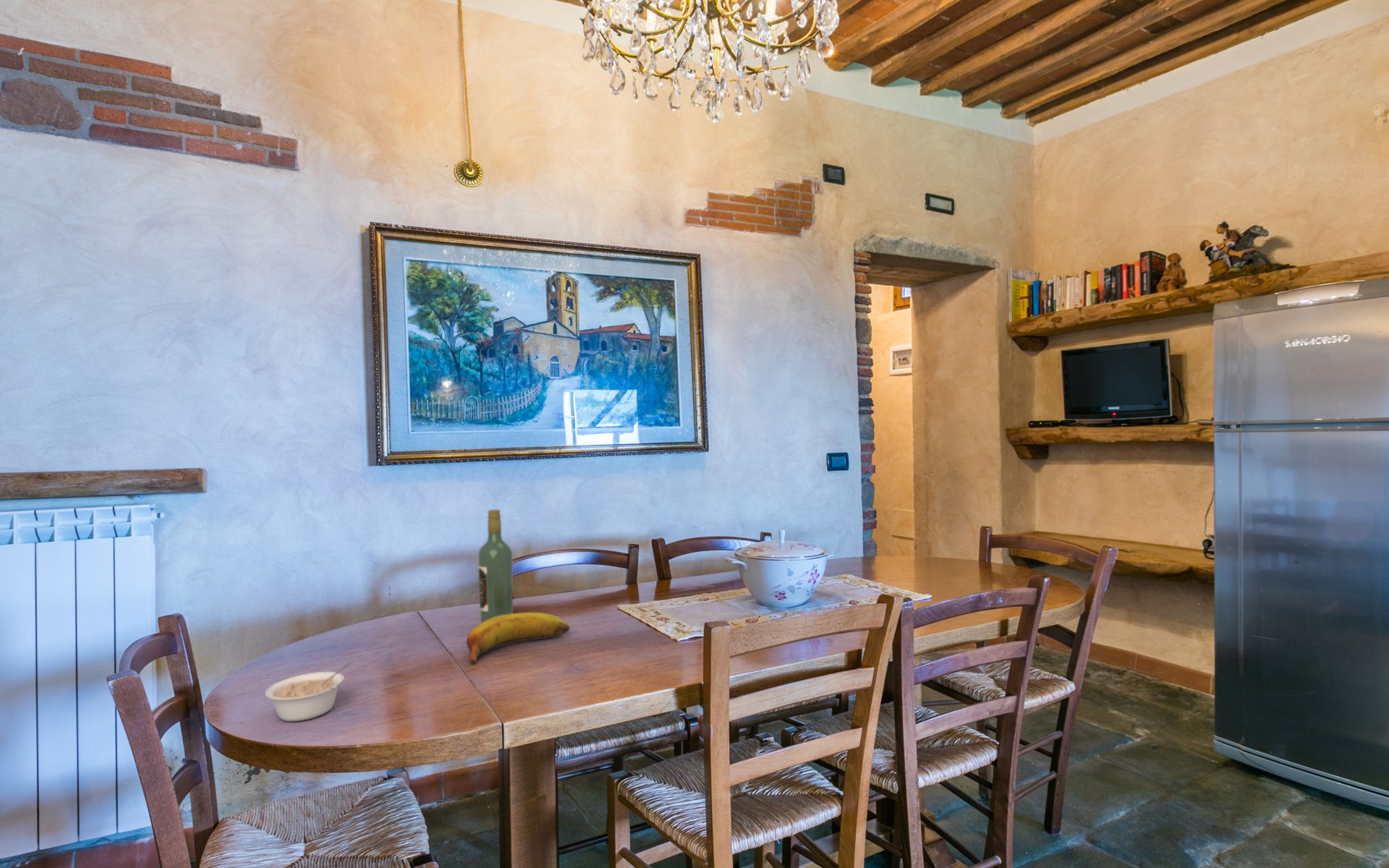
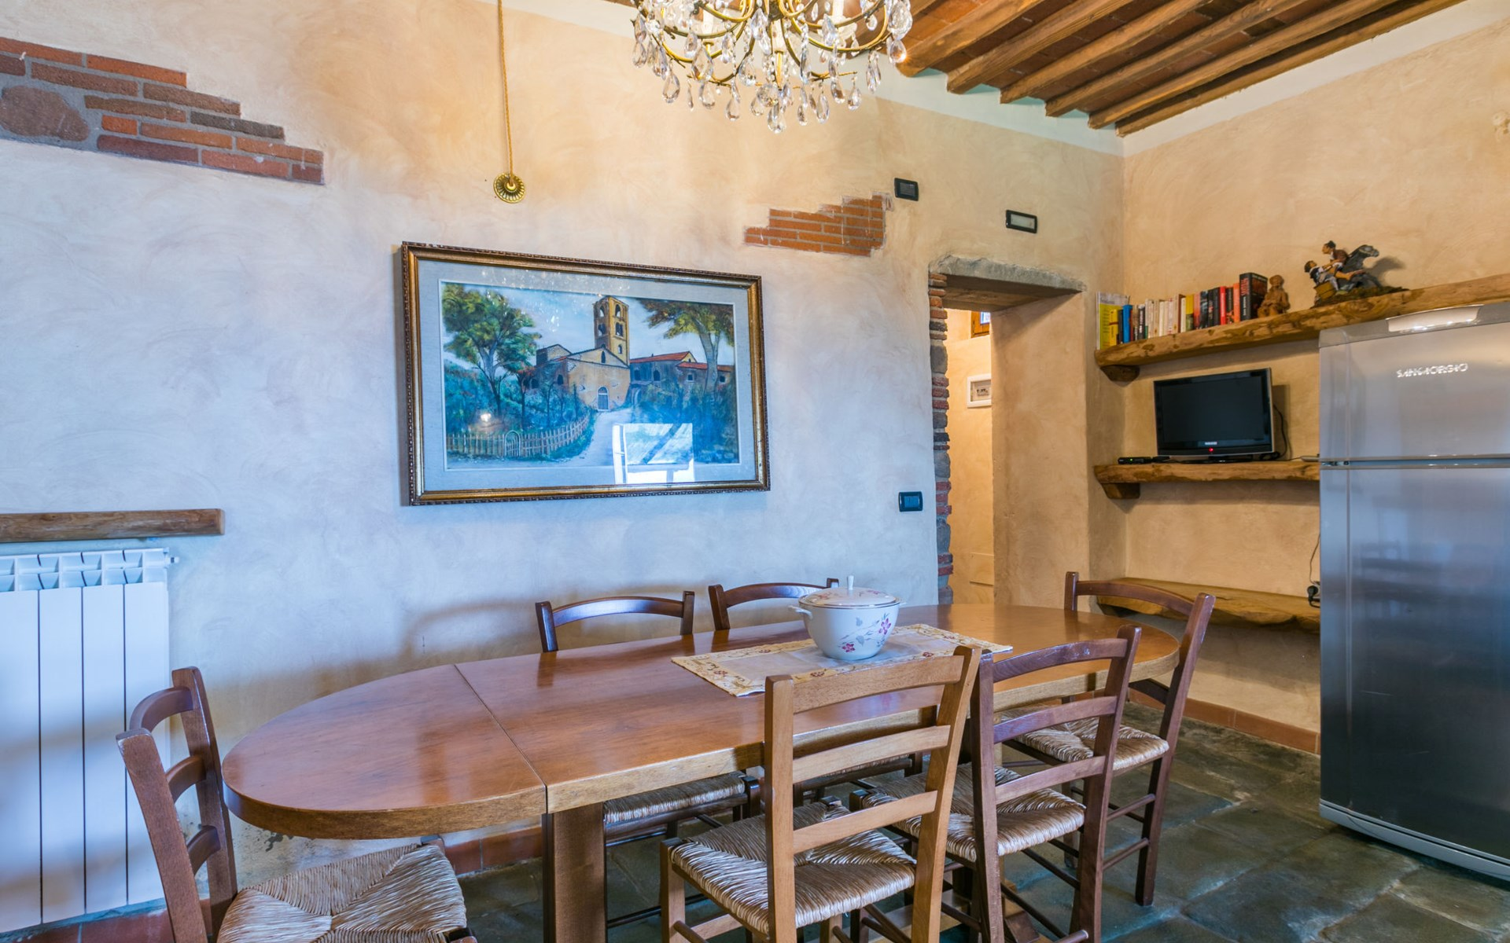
- fruit (518, 633)
- wine bottle (496, 566)
- legume (307, 694)
